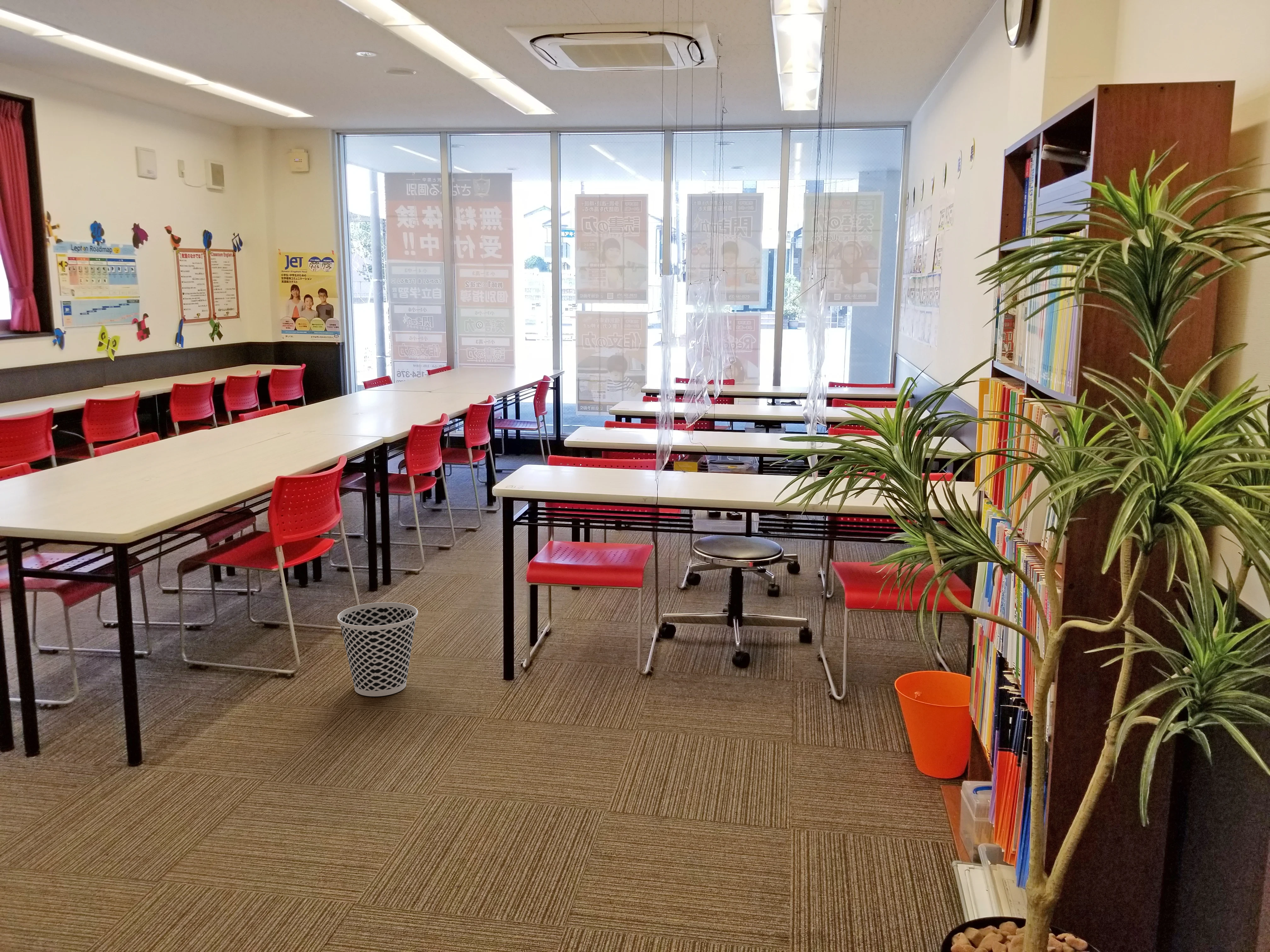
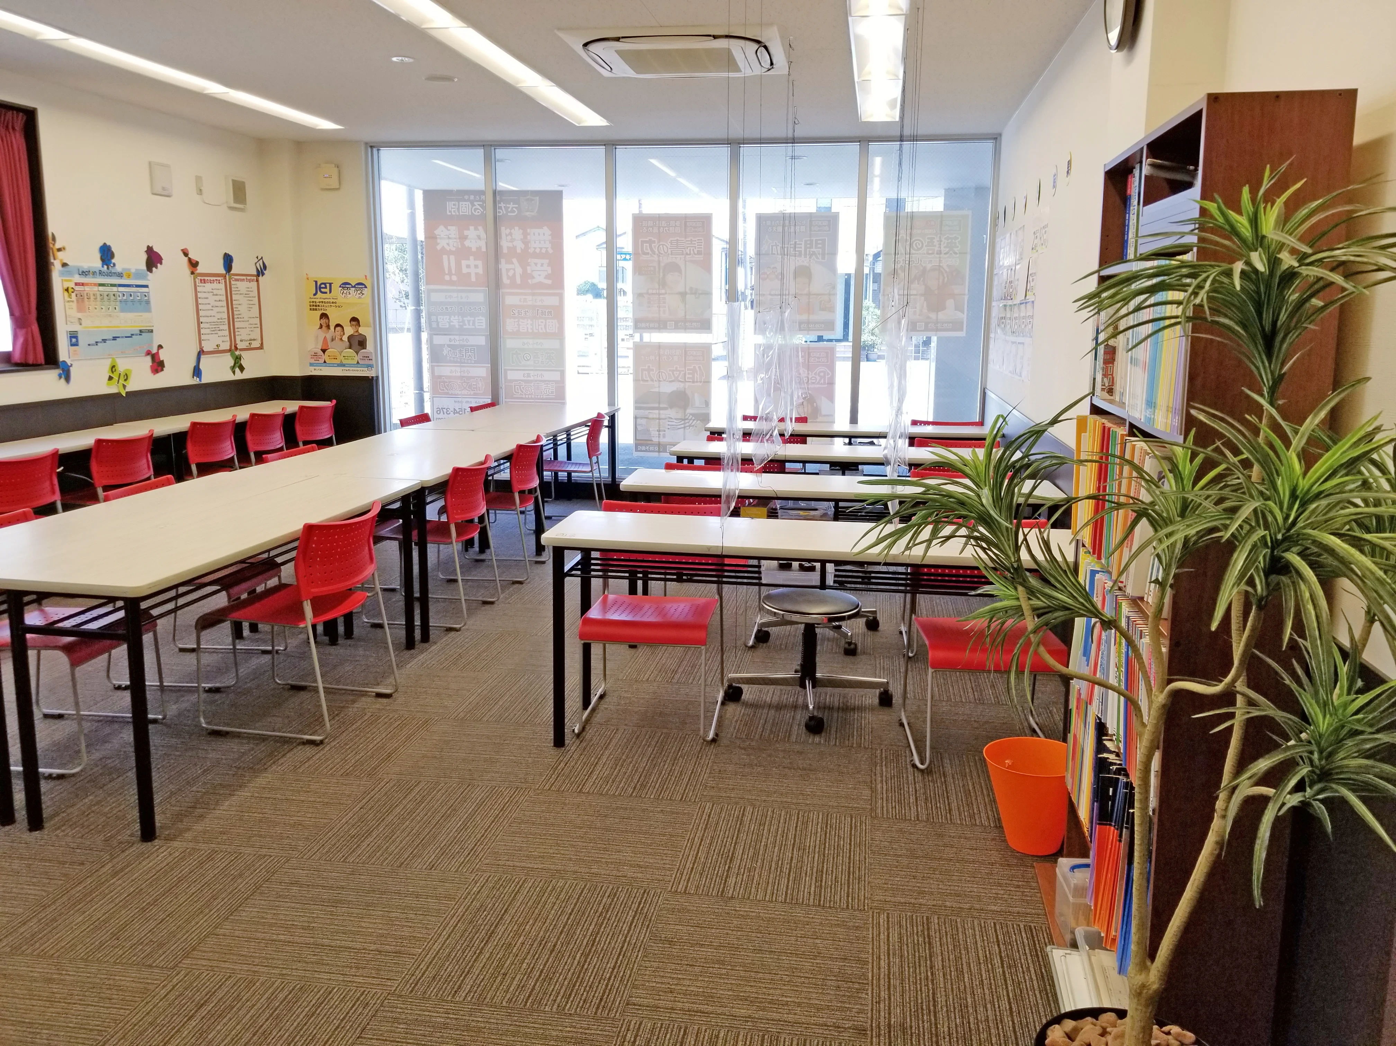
- wastebasket (379, 650)
